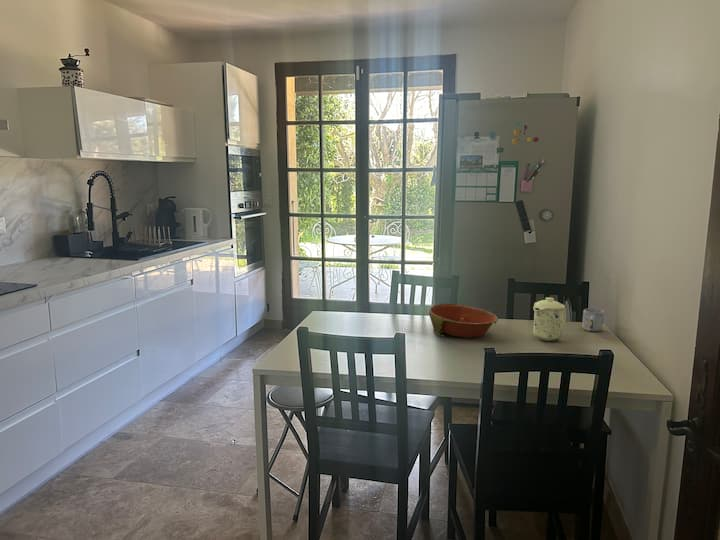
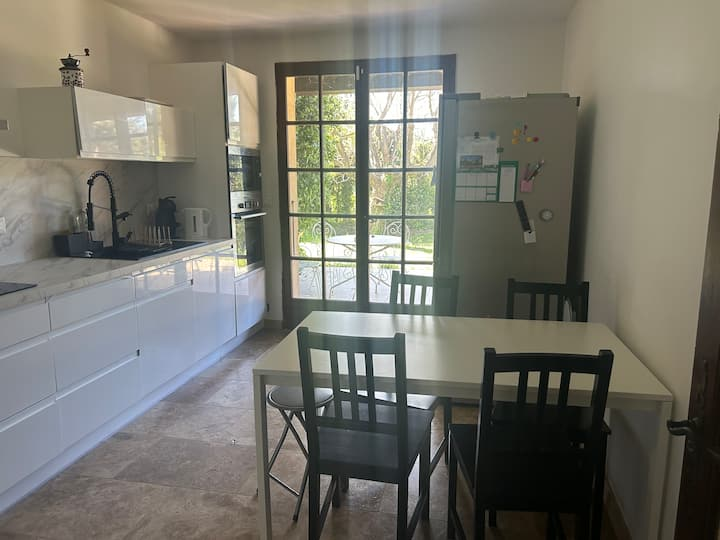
- mug (593, 320)
- mug (549, 318)
- bowl (462, 321)
